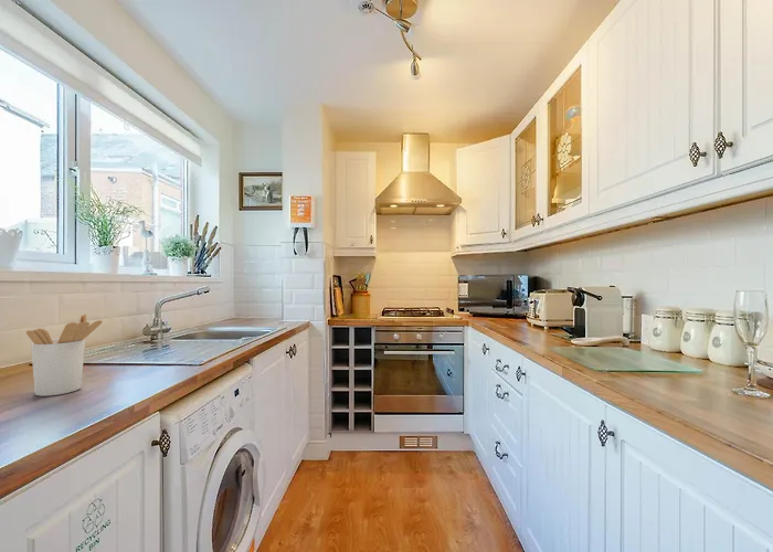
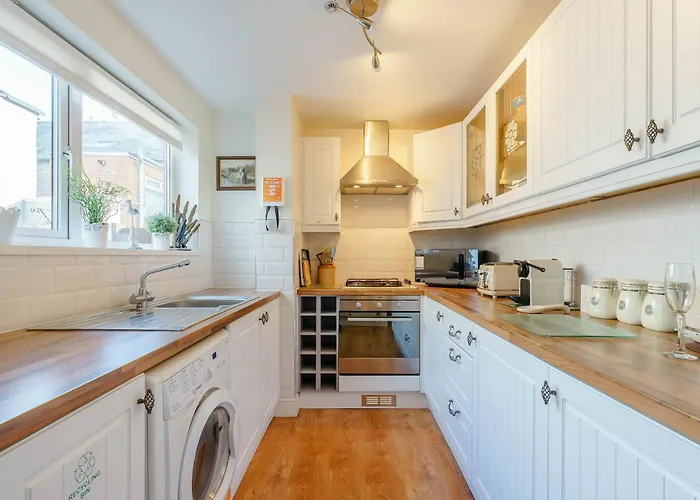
- utensil holder (66, 353)
